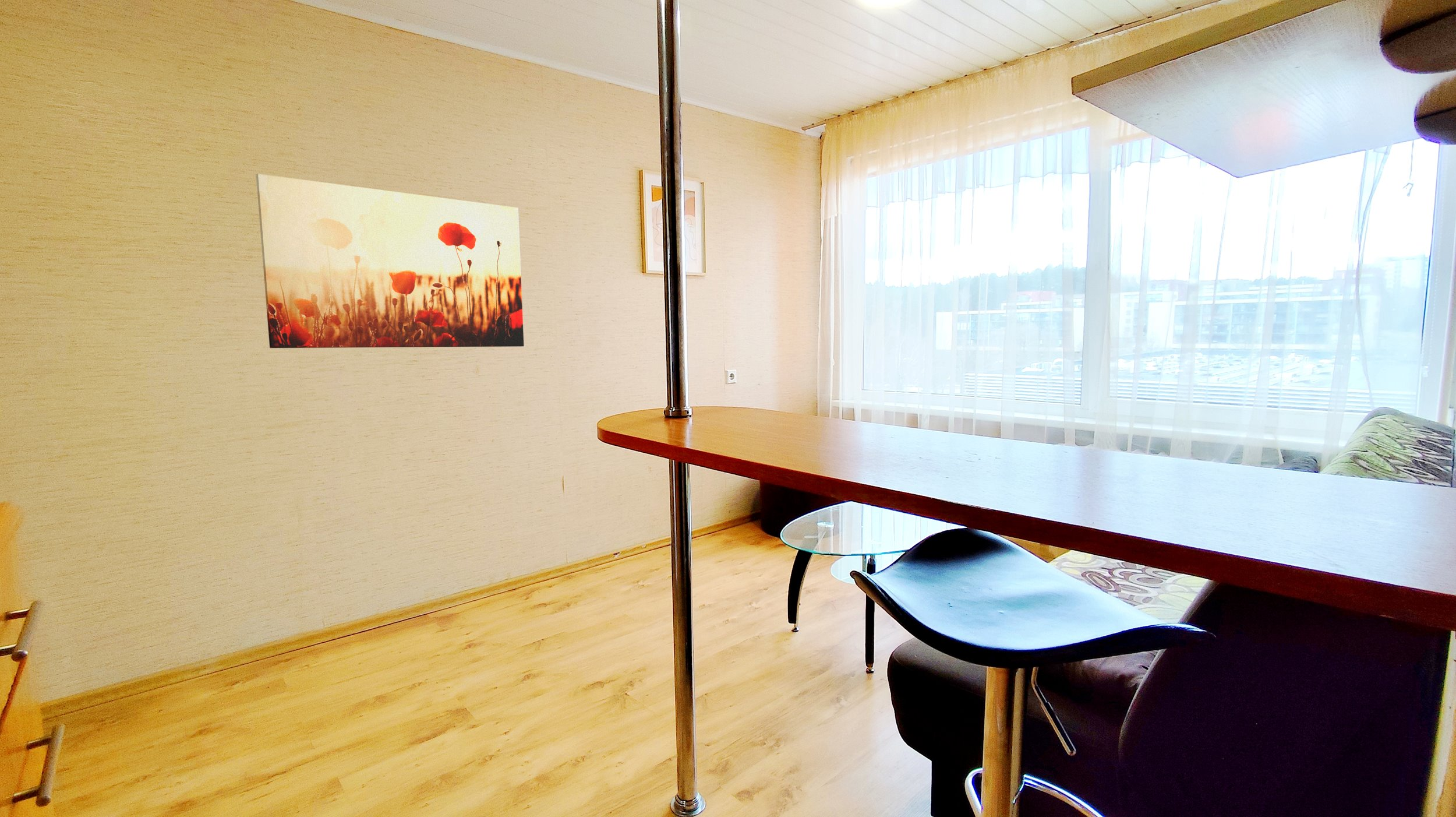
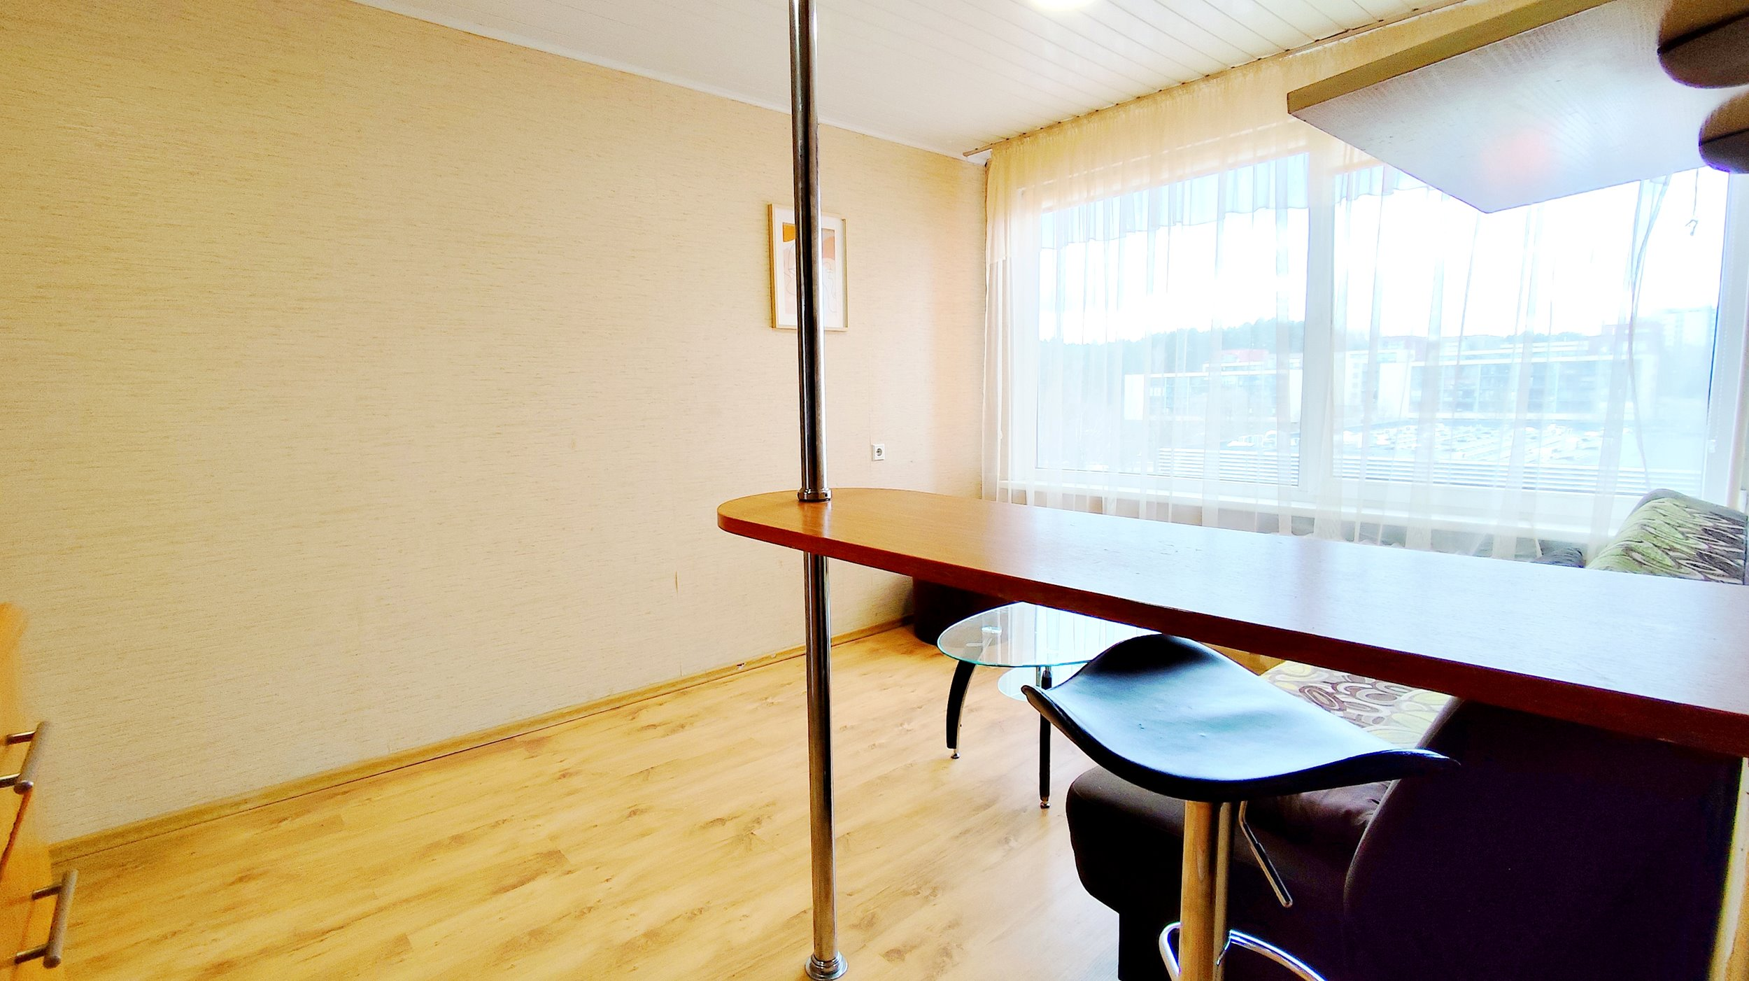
- wall art (406, 271)
